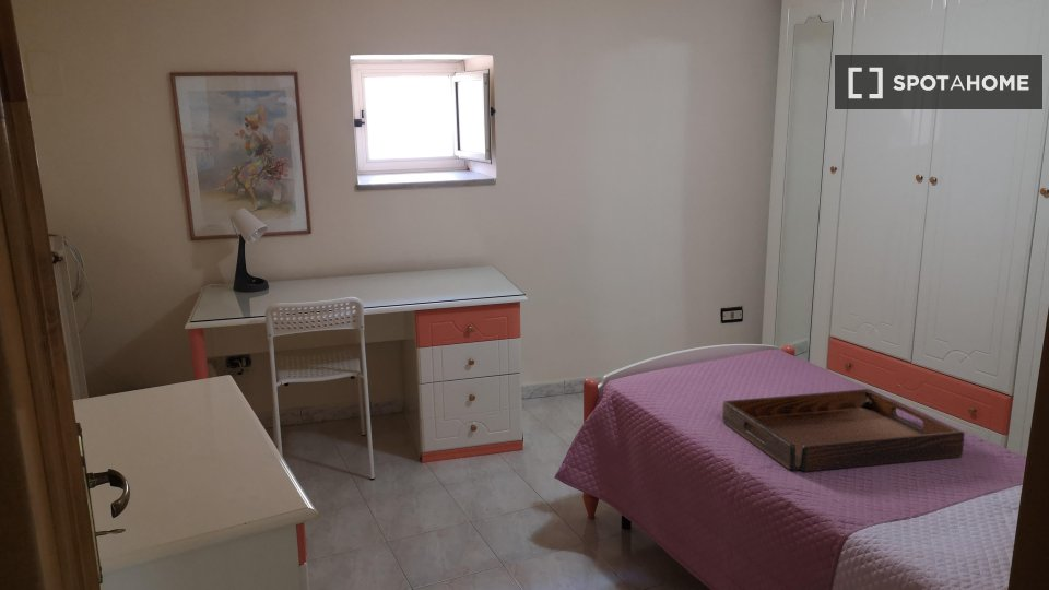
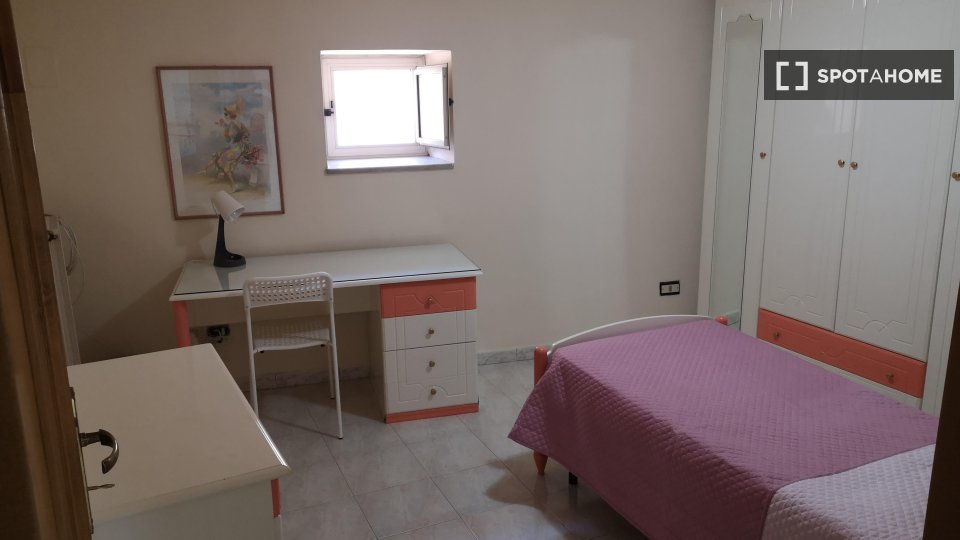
- serving tray (834, 426)
